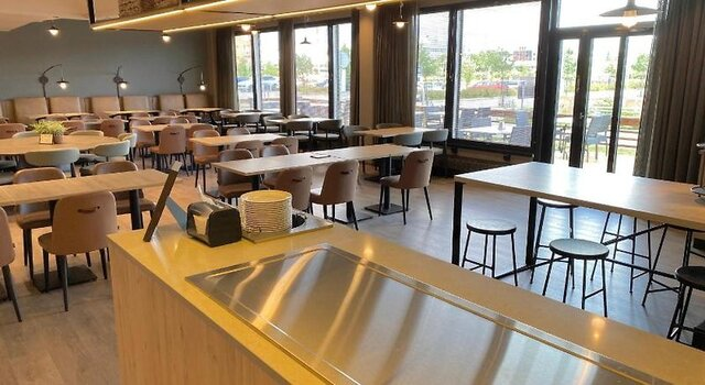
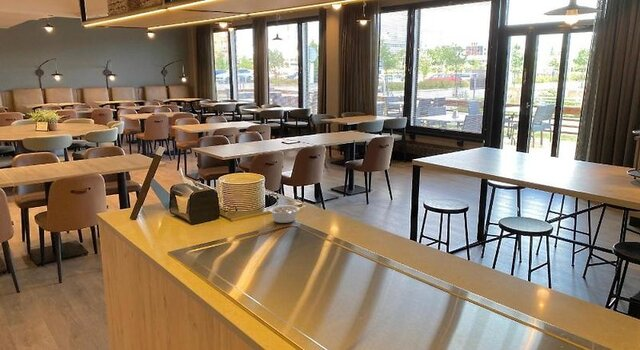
+ legume (285, 213)
